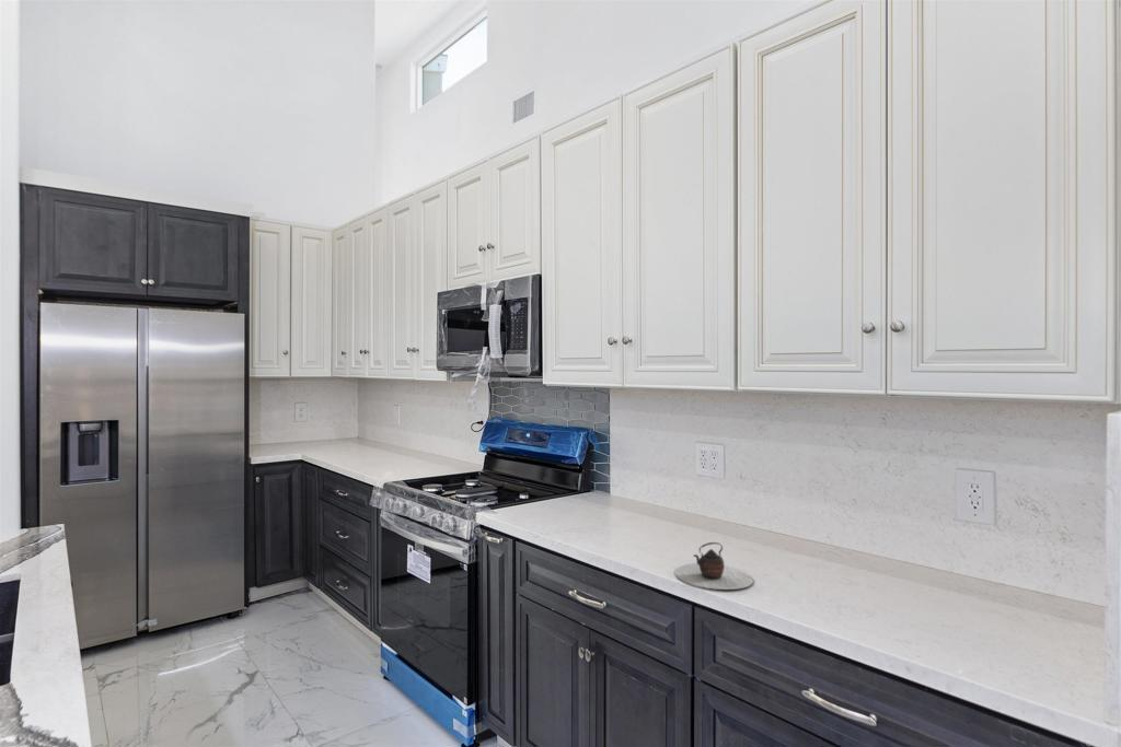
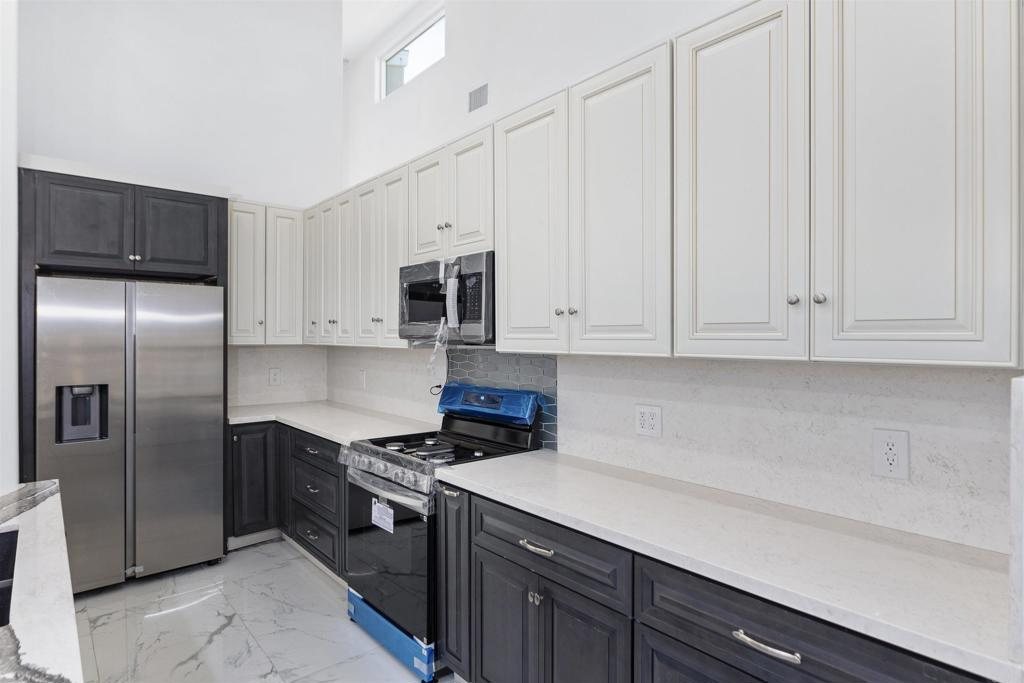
- teapot (713, 558)
